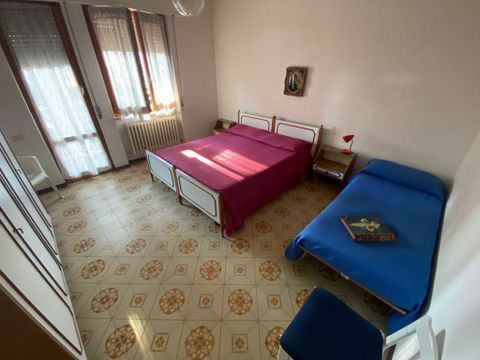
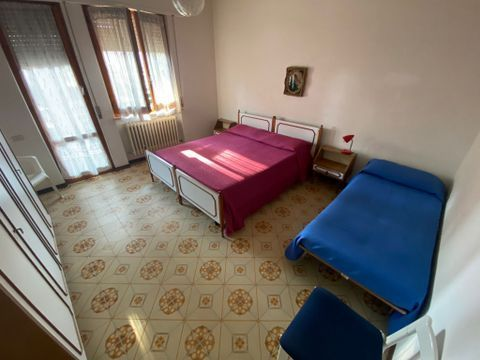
- book (366, 228)
